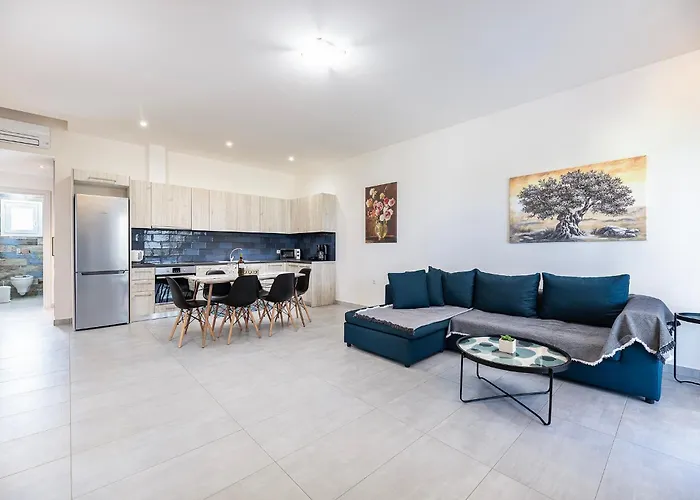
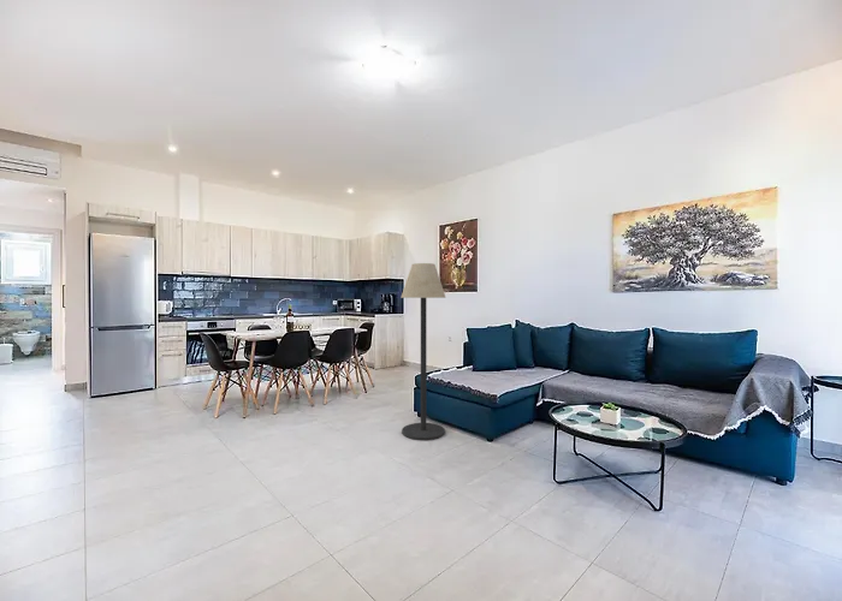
+ floor lamp (423, 347)
